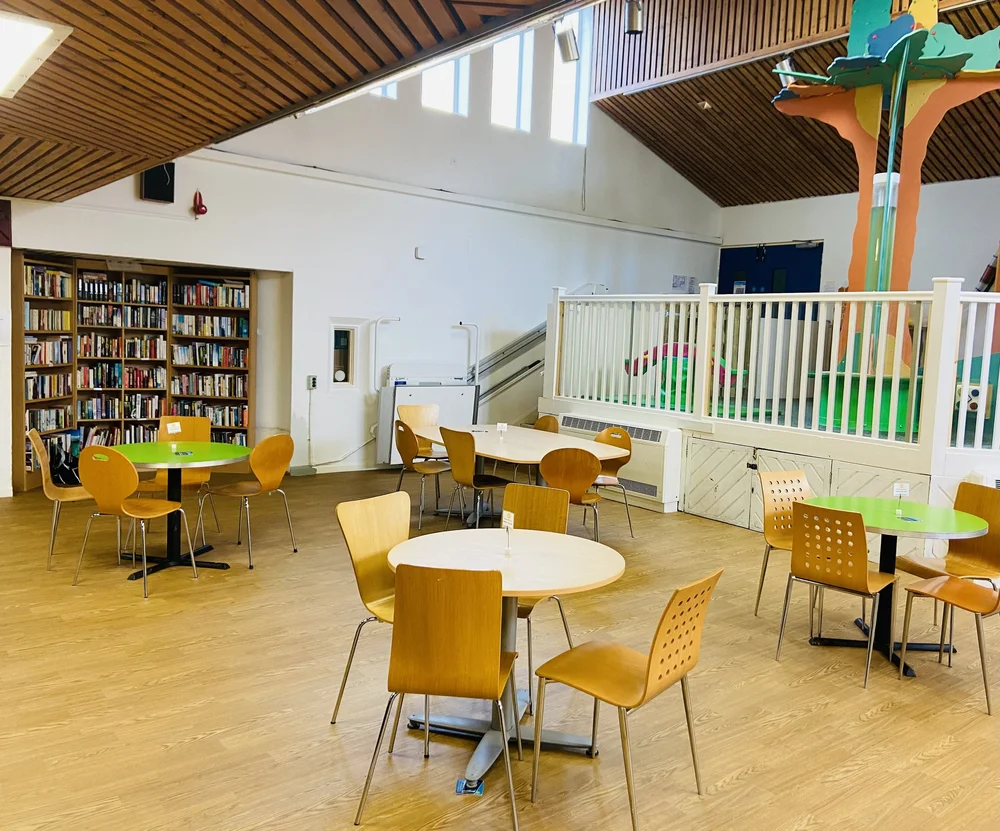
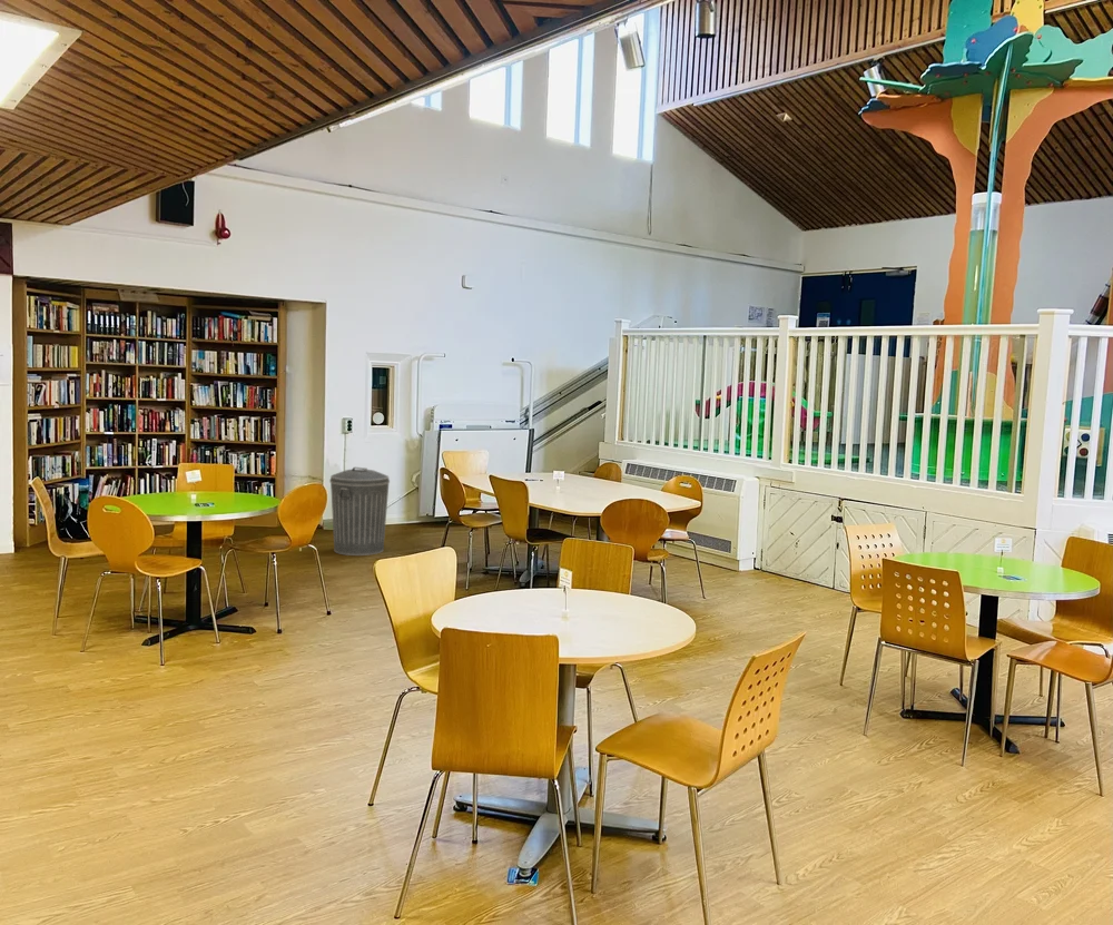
+ trash can (359, 509)
